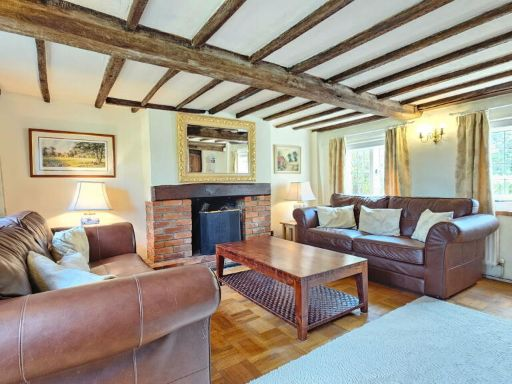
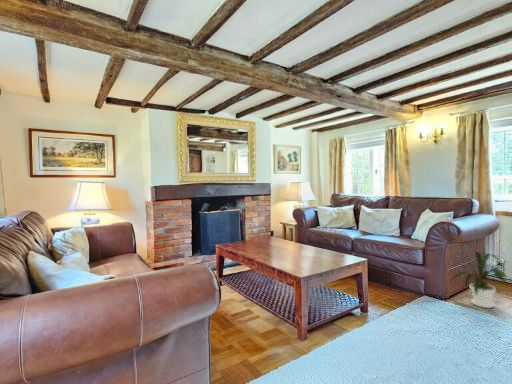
+ house plant (483, 277)
